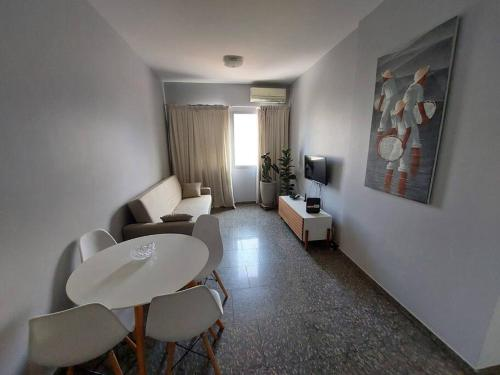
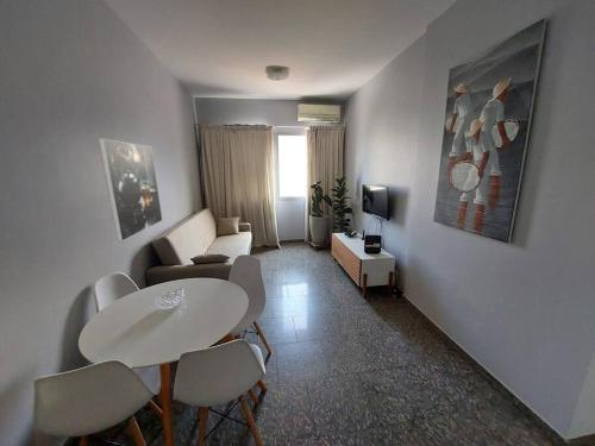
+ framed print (137, 188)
